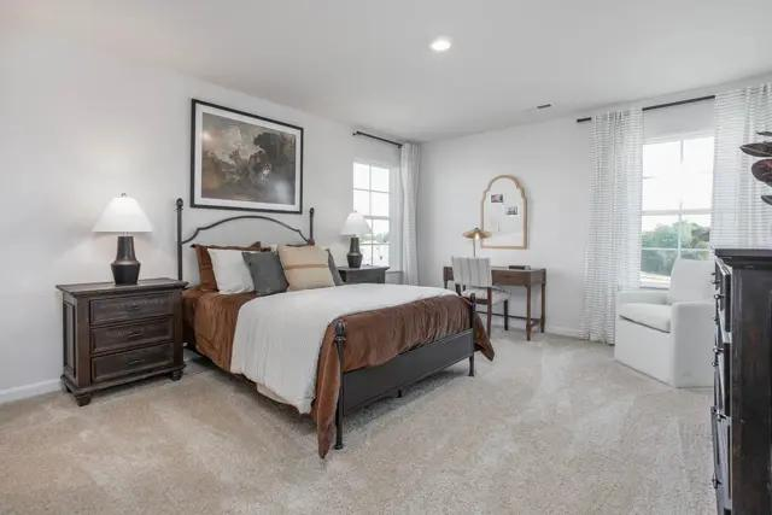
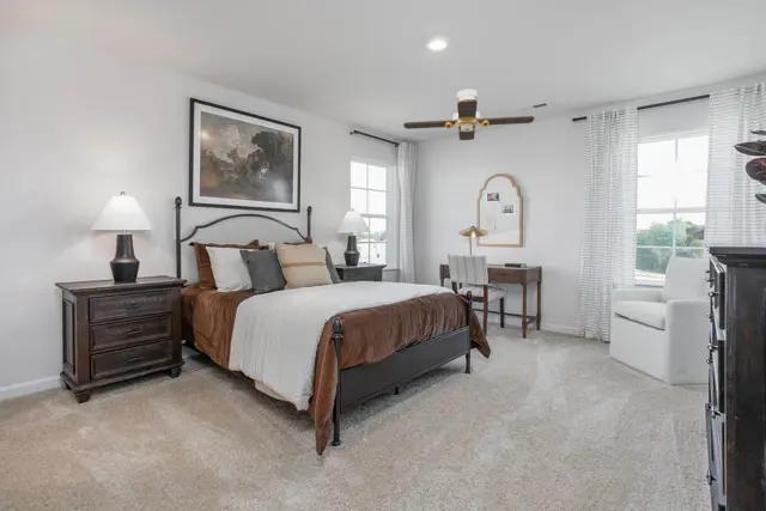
+ ceiling fan (467, 111)
